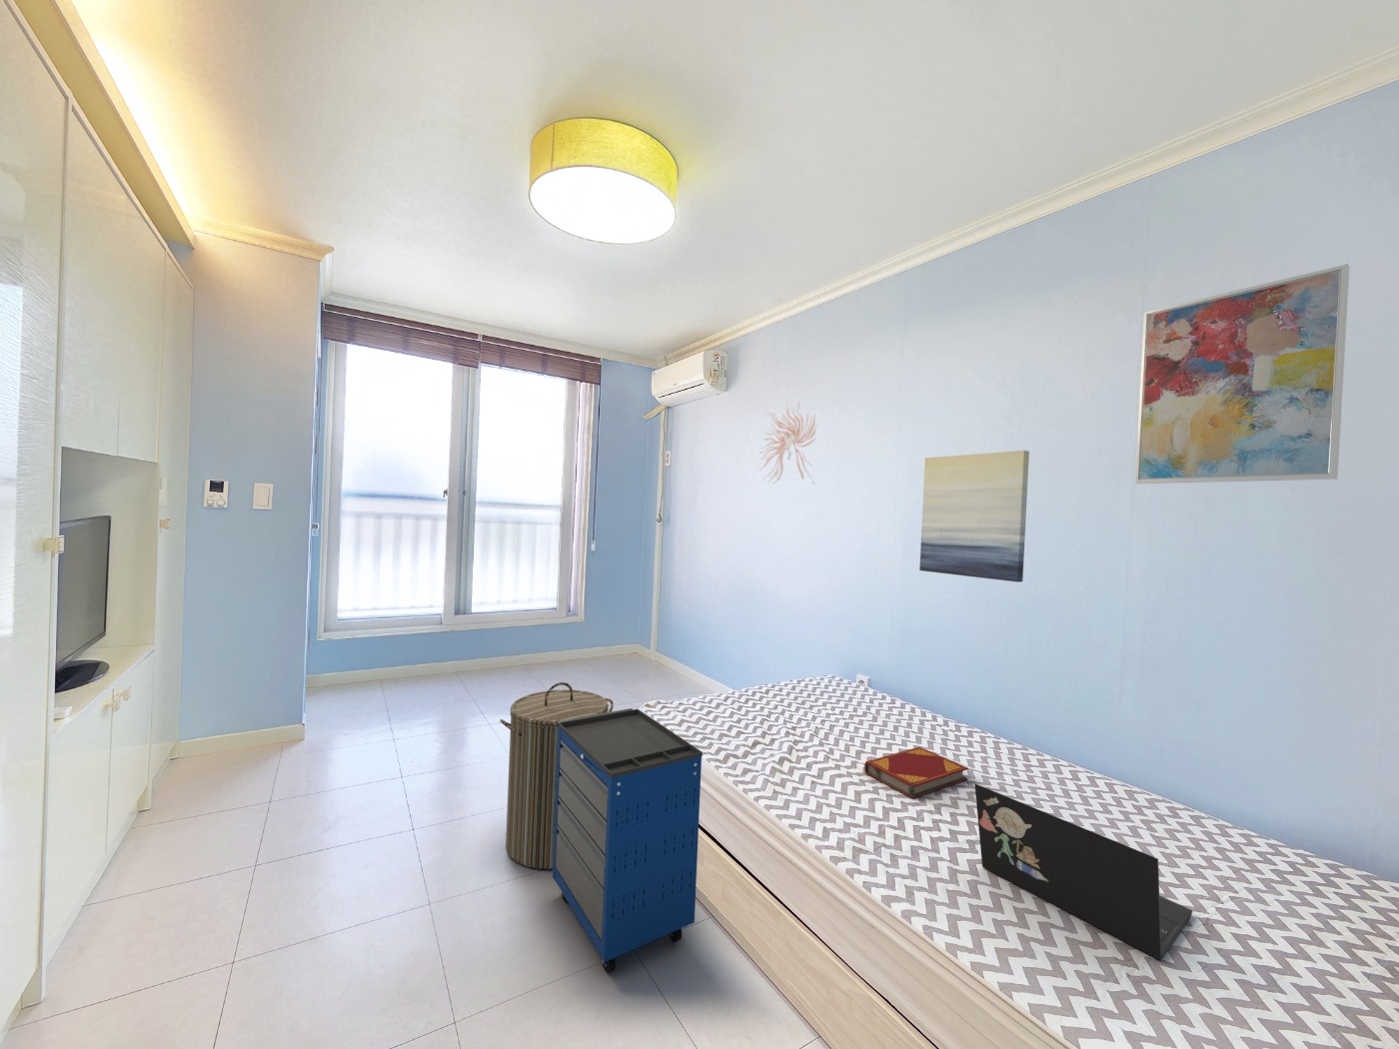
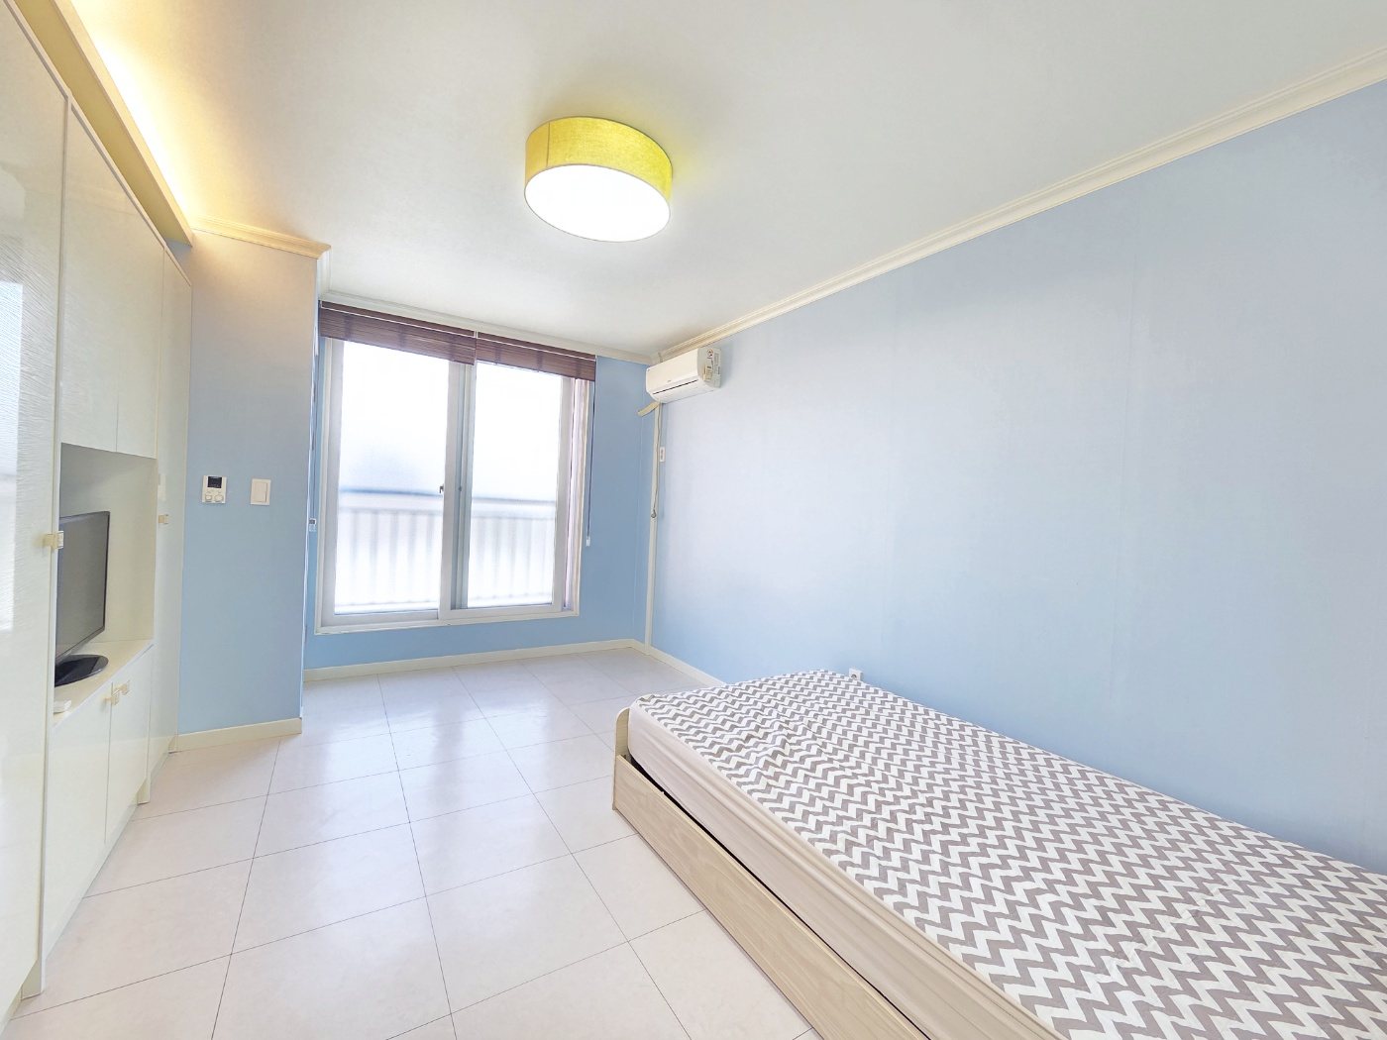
- wall sculpture (787, 444)
- laptop (1078, 846)
- laundry hamper (556, 761)
- wall art (970, 515)
- wall art (1230, 387)
- hardback book (915, 770)
- cabinet (619, 825)
